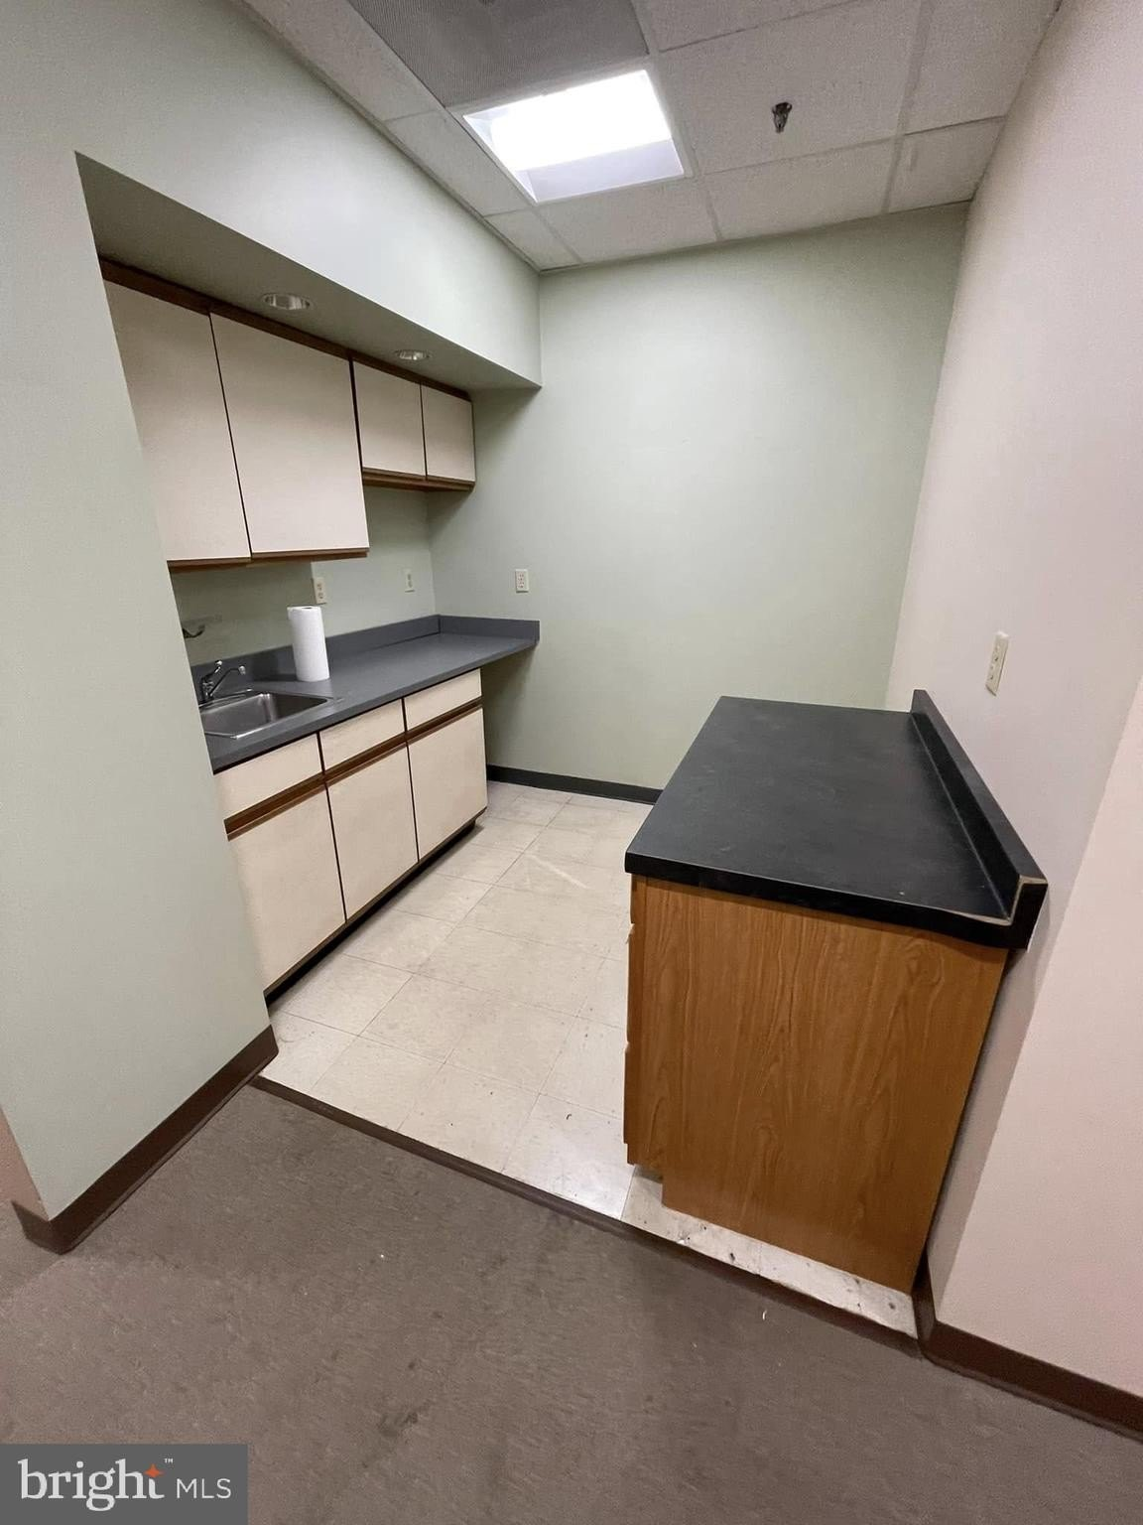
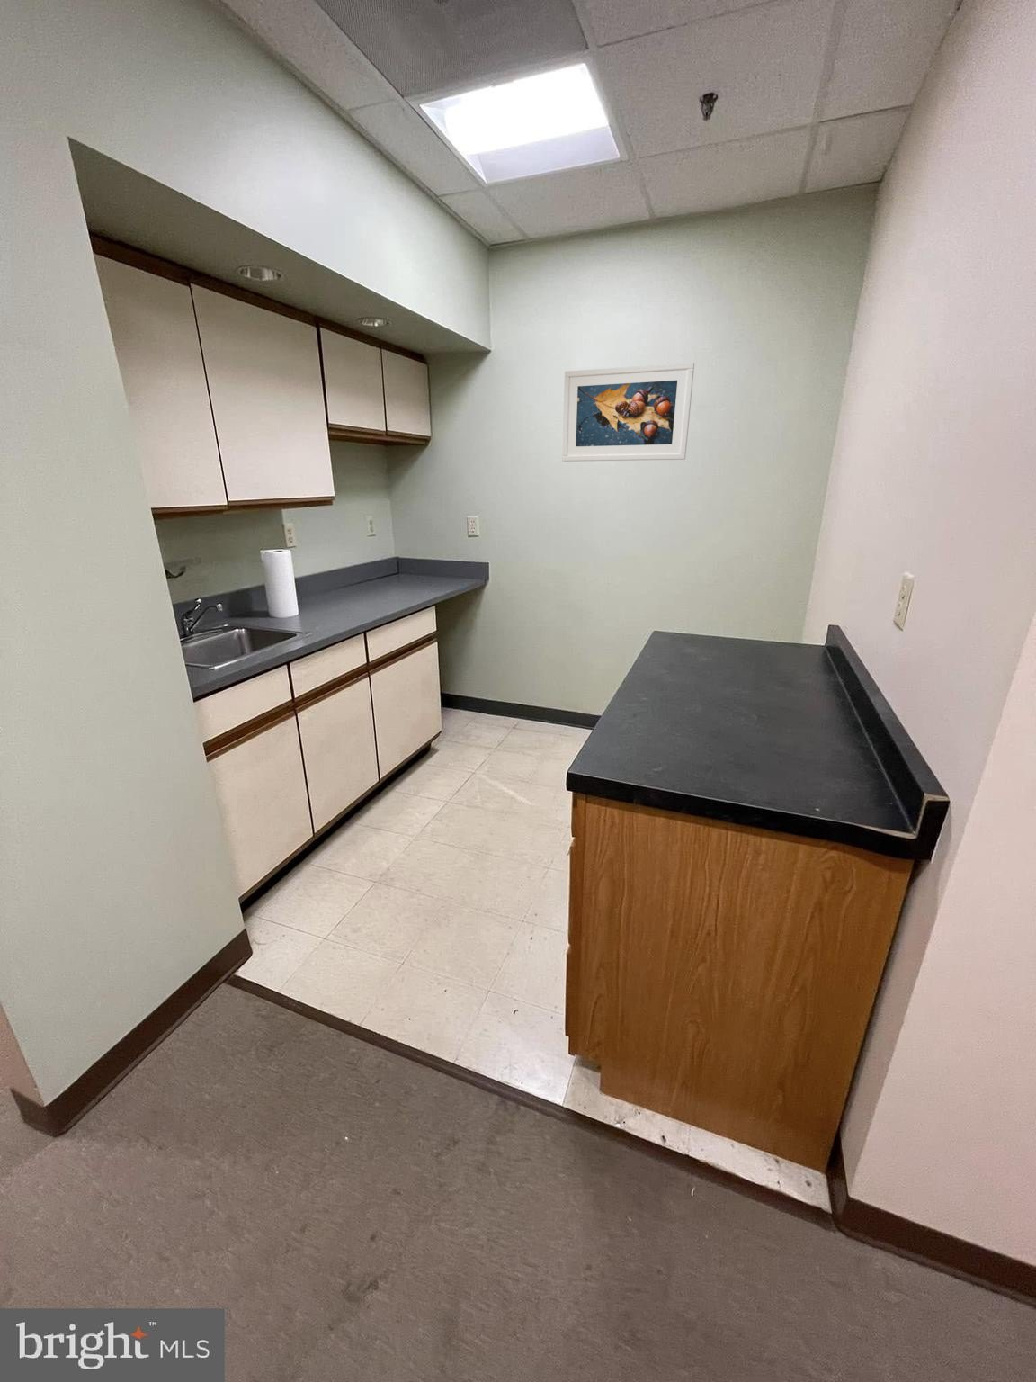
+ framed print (625, 415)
